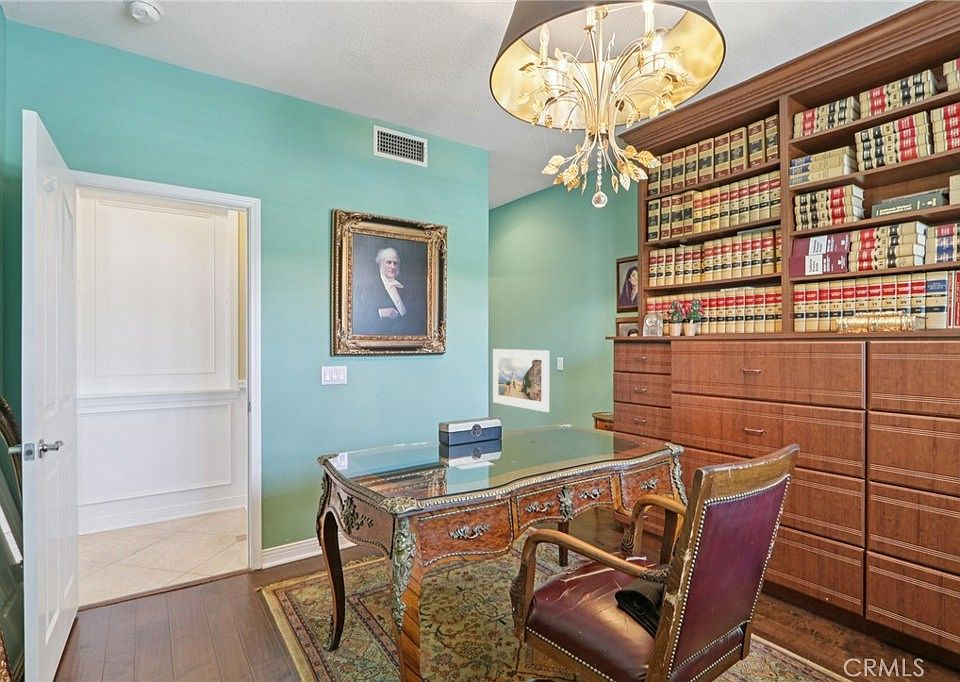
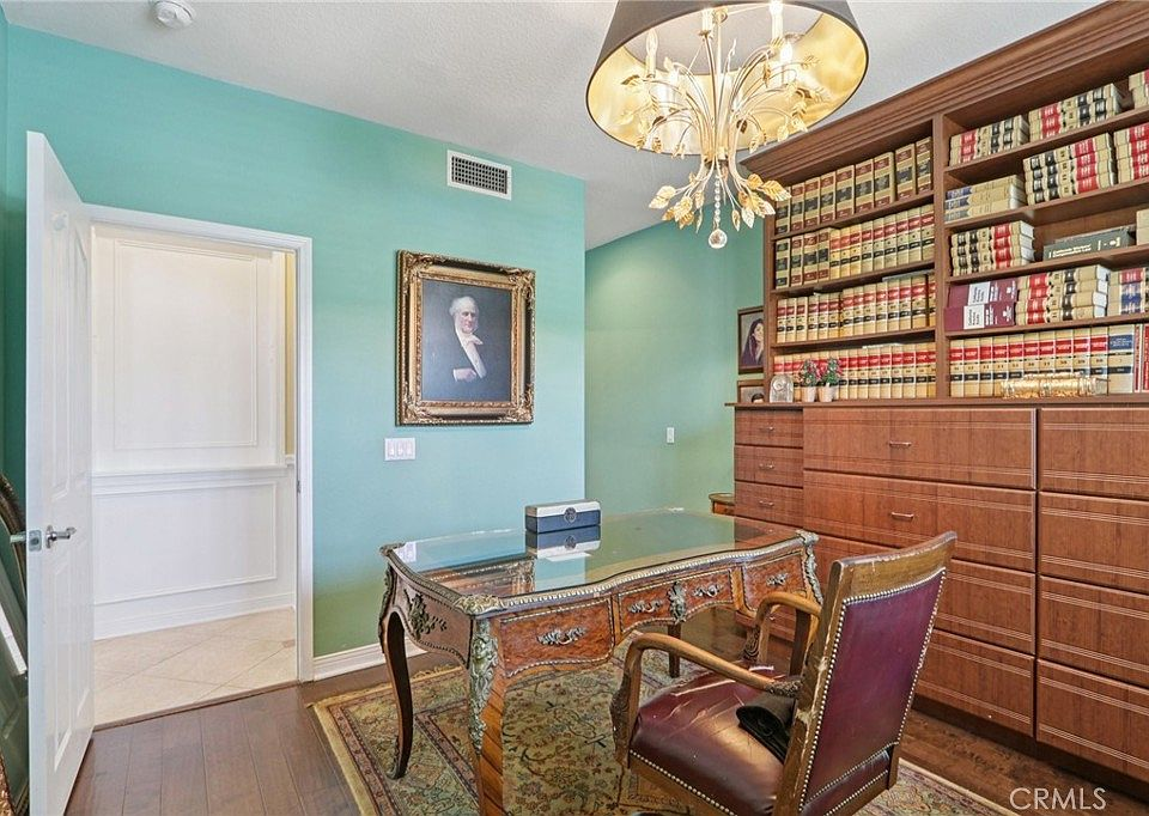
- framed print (519, 378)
